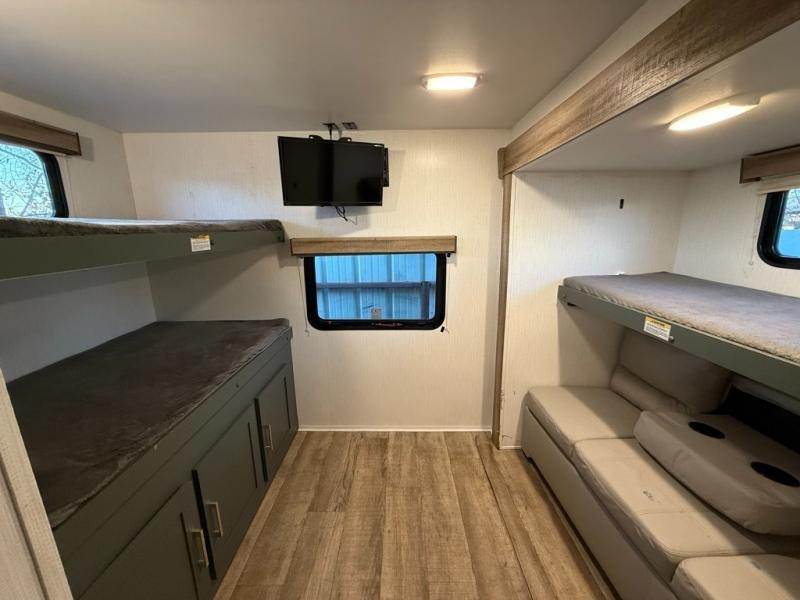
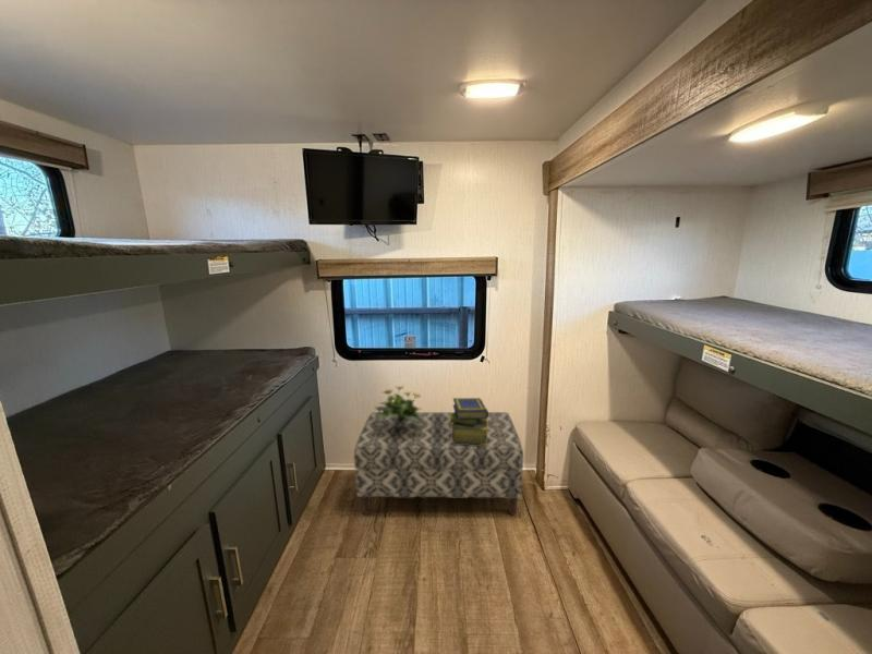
+ flowering plant (400, 410)
+ stack of books (469, 417)
+ bench (438, 460)
